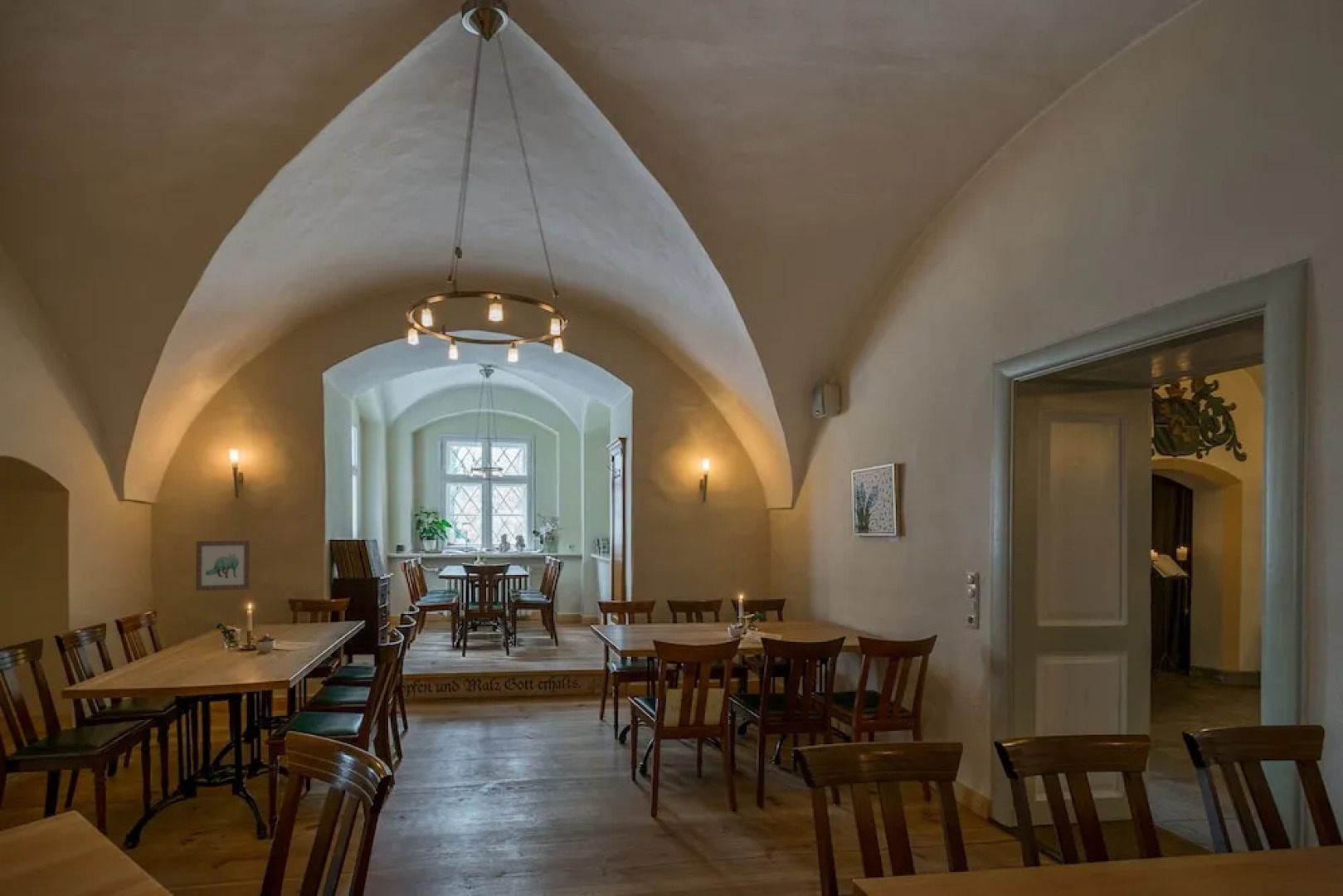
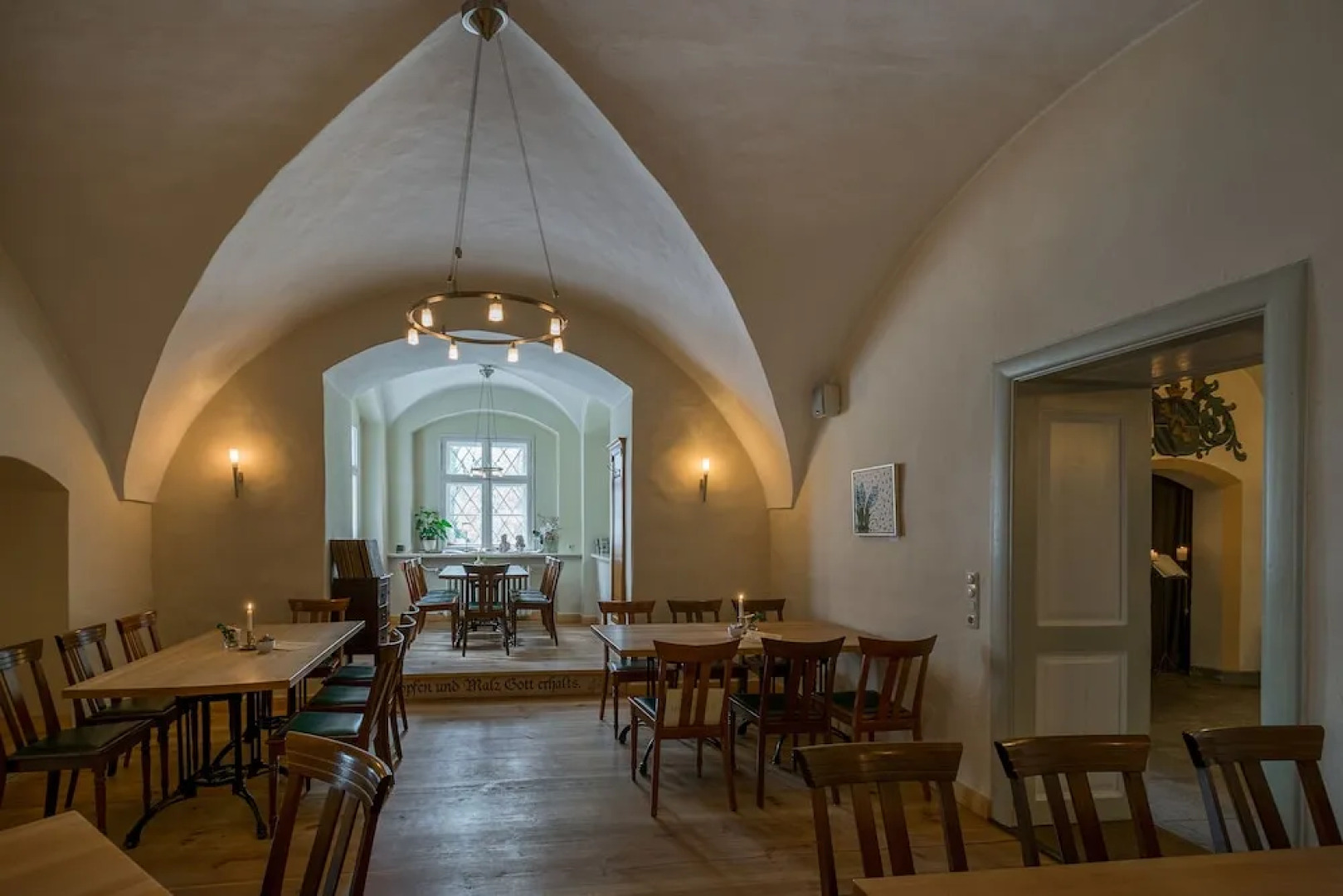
- wall art (223, 565)
